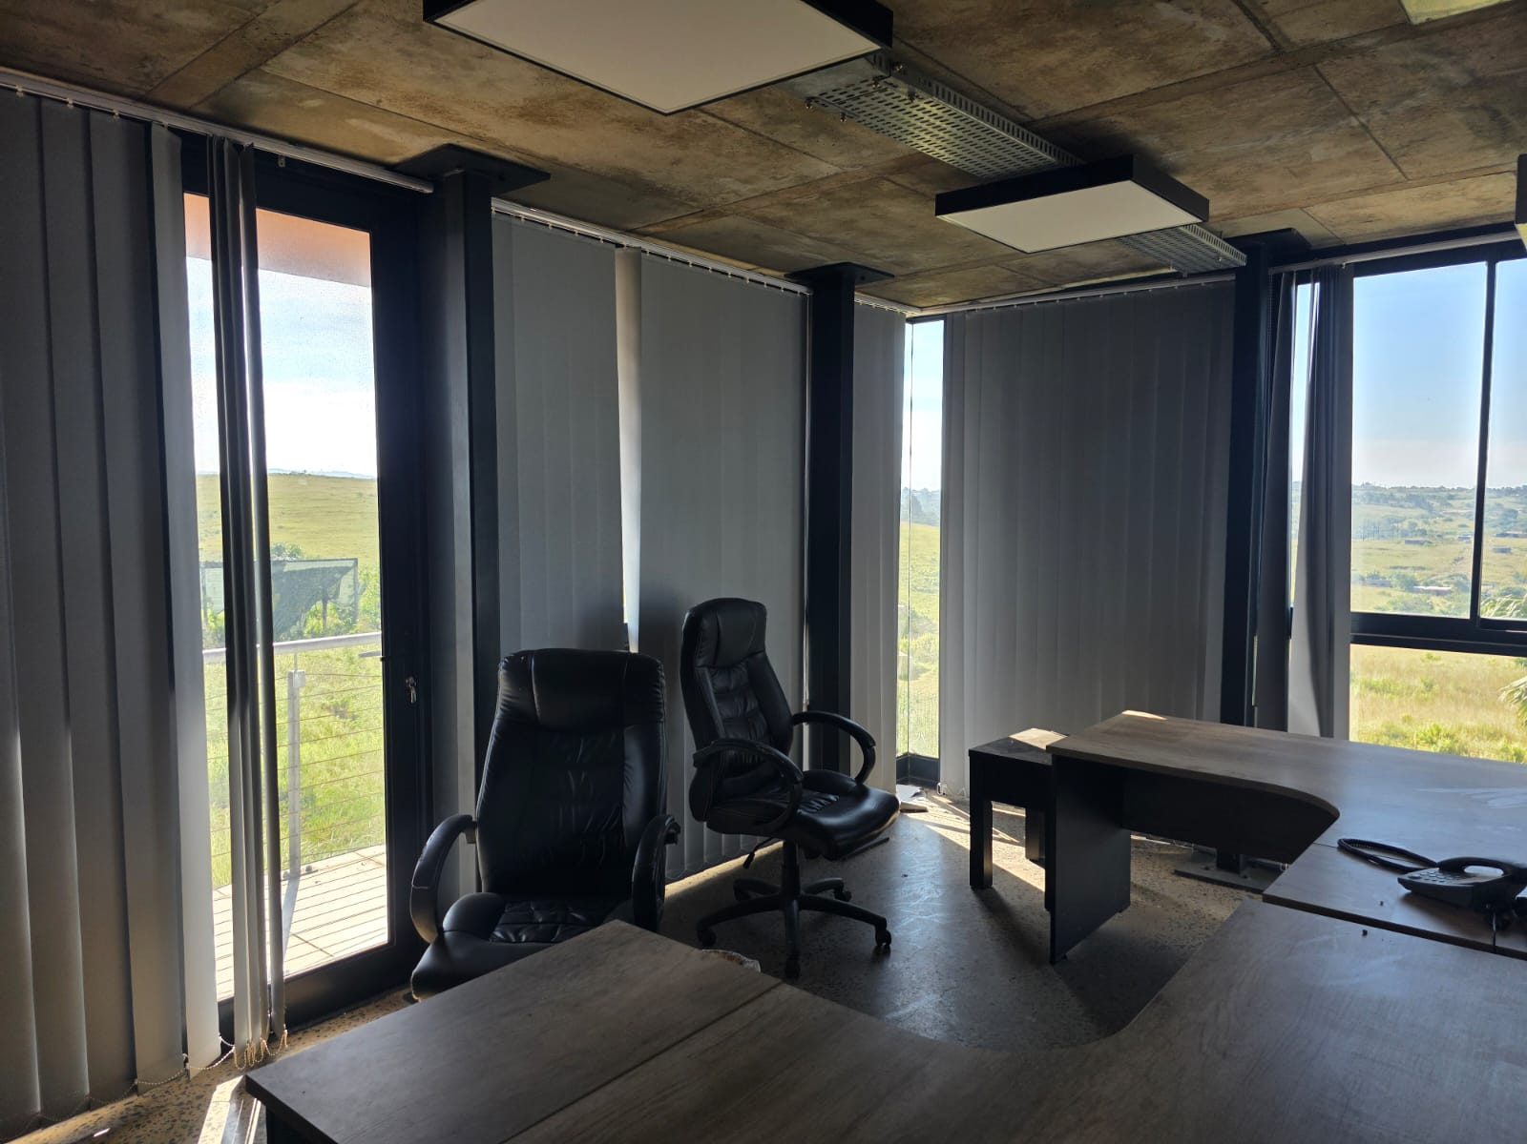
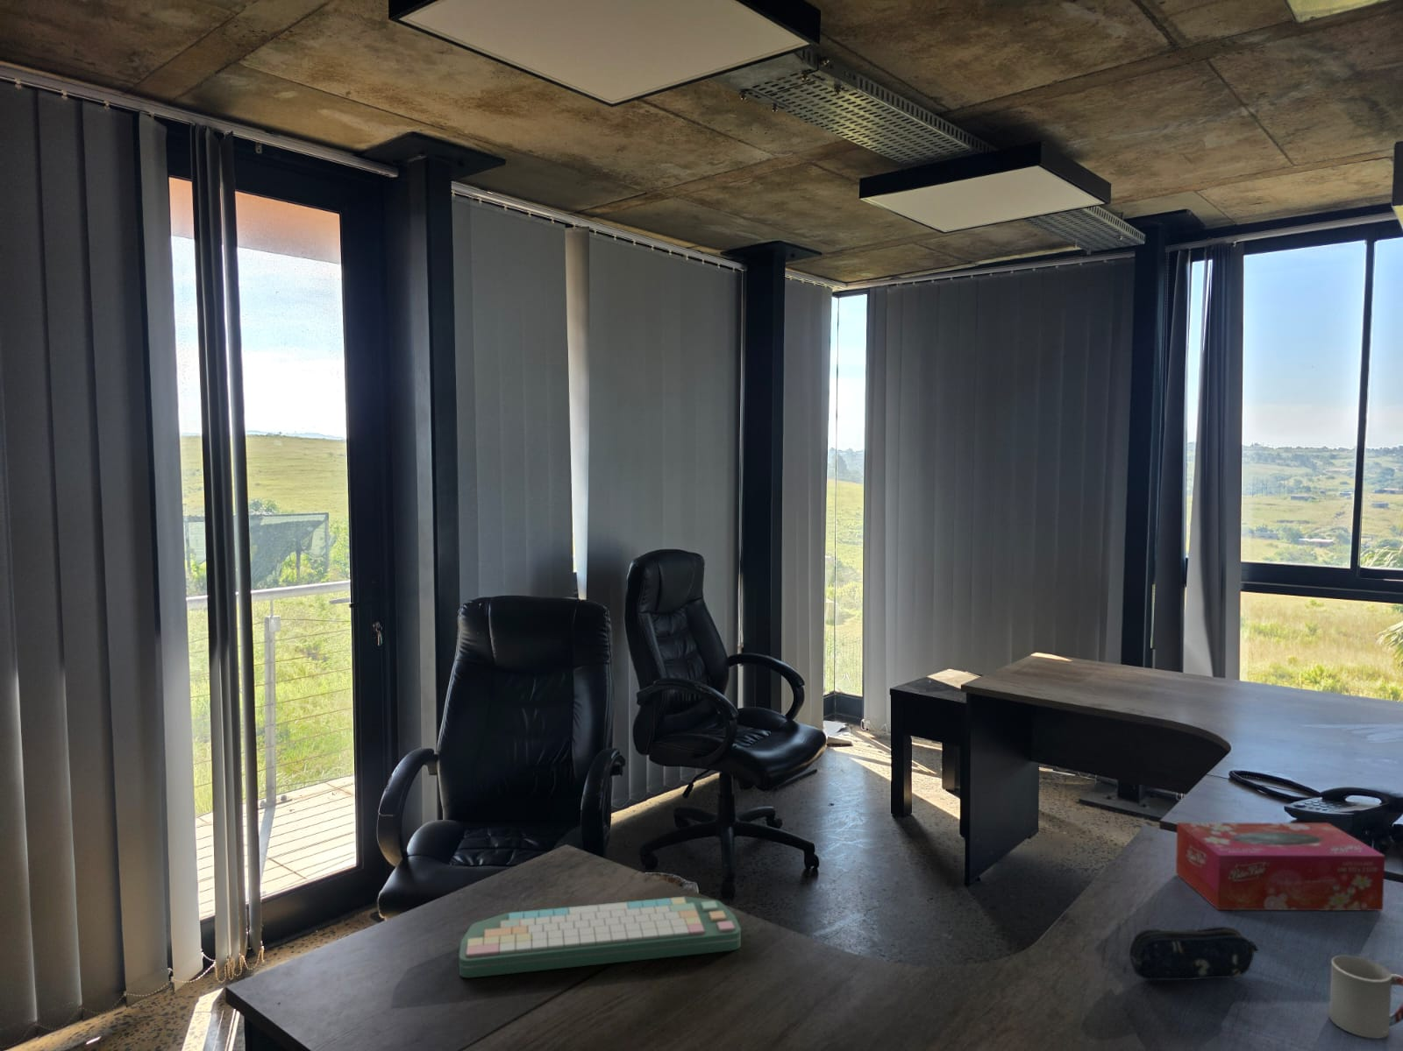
+ cup (1372, 998)
+ computer keyboard (601, 931)
+ pencil case (1191, 954)
+ tissue box (1275, 864)
